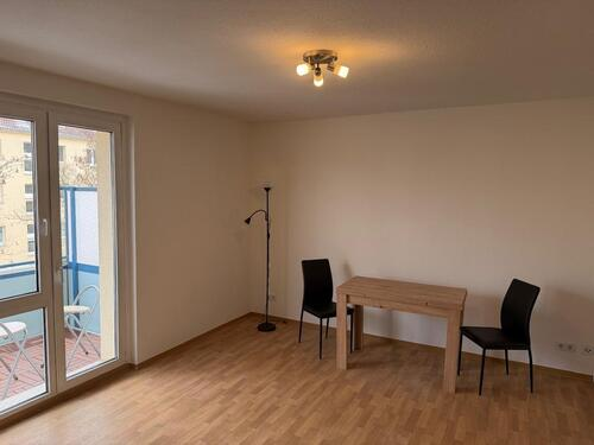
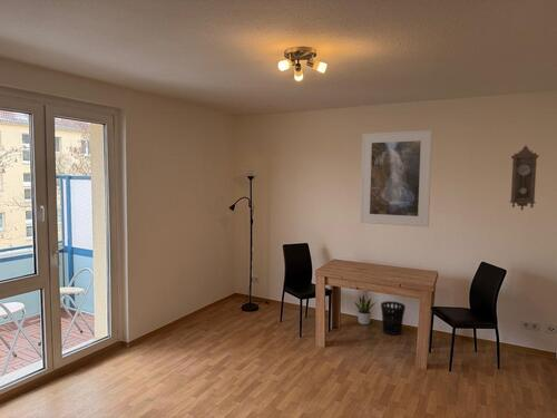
+ potted plant (364, 308)
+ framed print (394, 178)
+ wastebasket (392, 318)
+ pendulum clock (524, 178)
